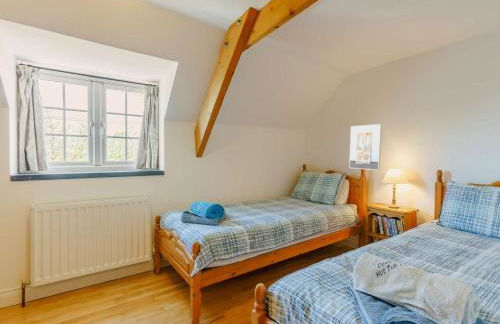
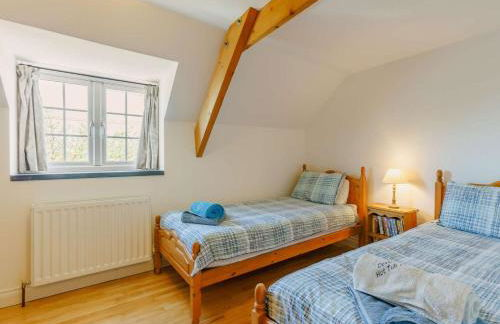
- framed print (364, 147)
